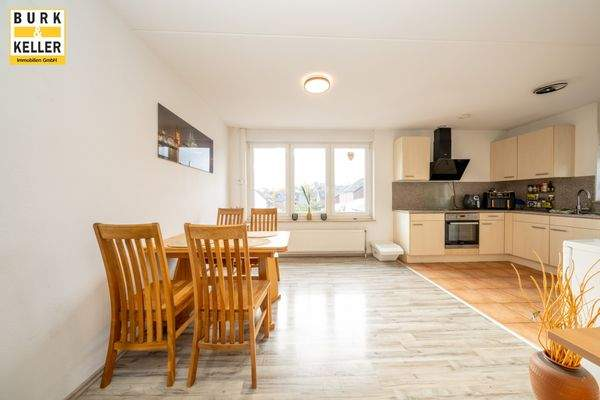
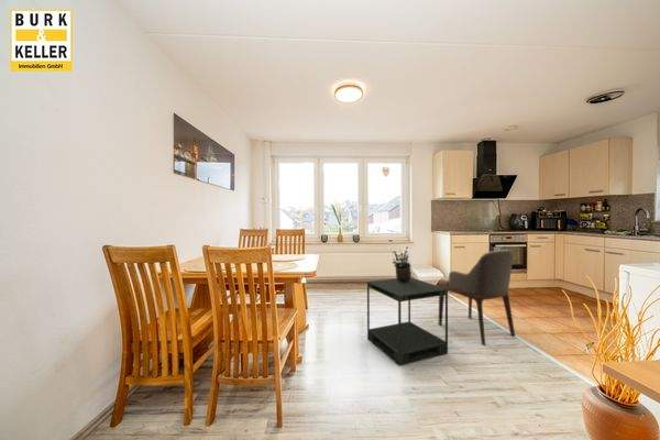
+ potted plant (402, 263)
+ side table (408, 315)
+ armchair (474, 288)
